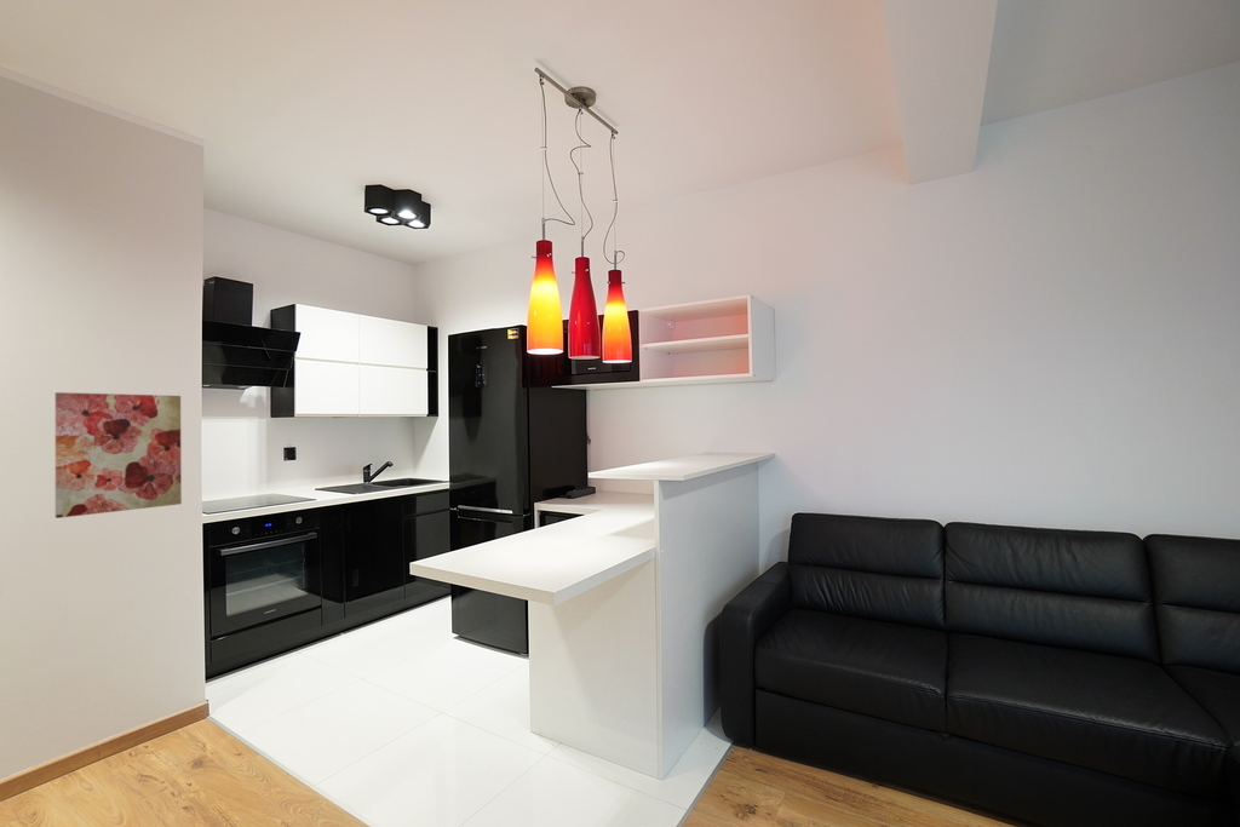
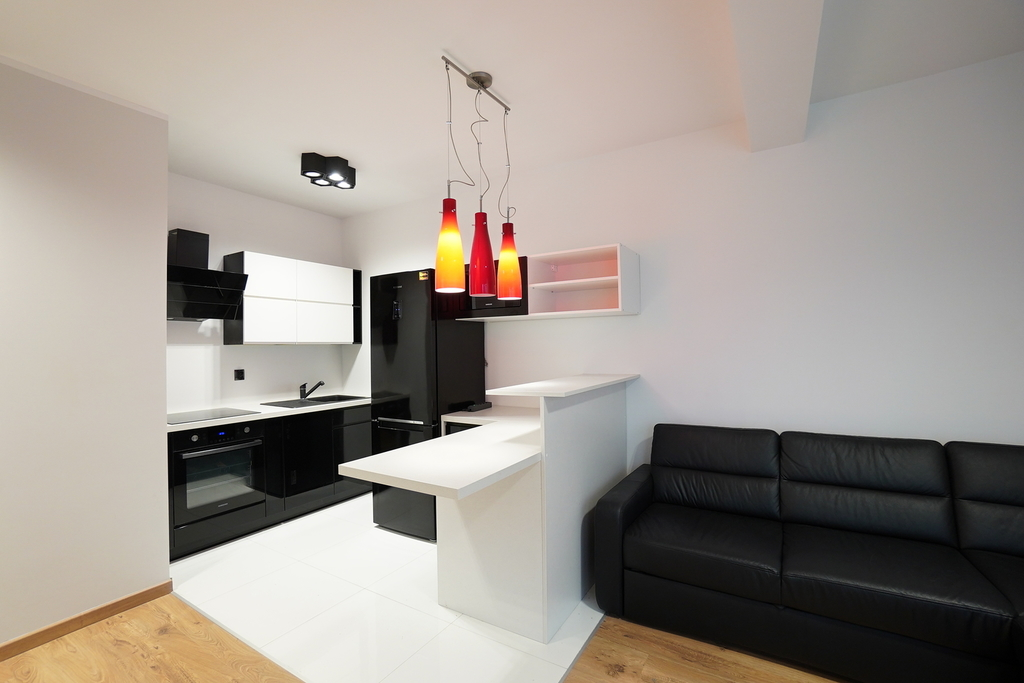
- wall art (122, 452)
